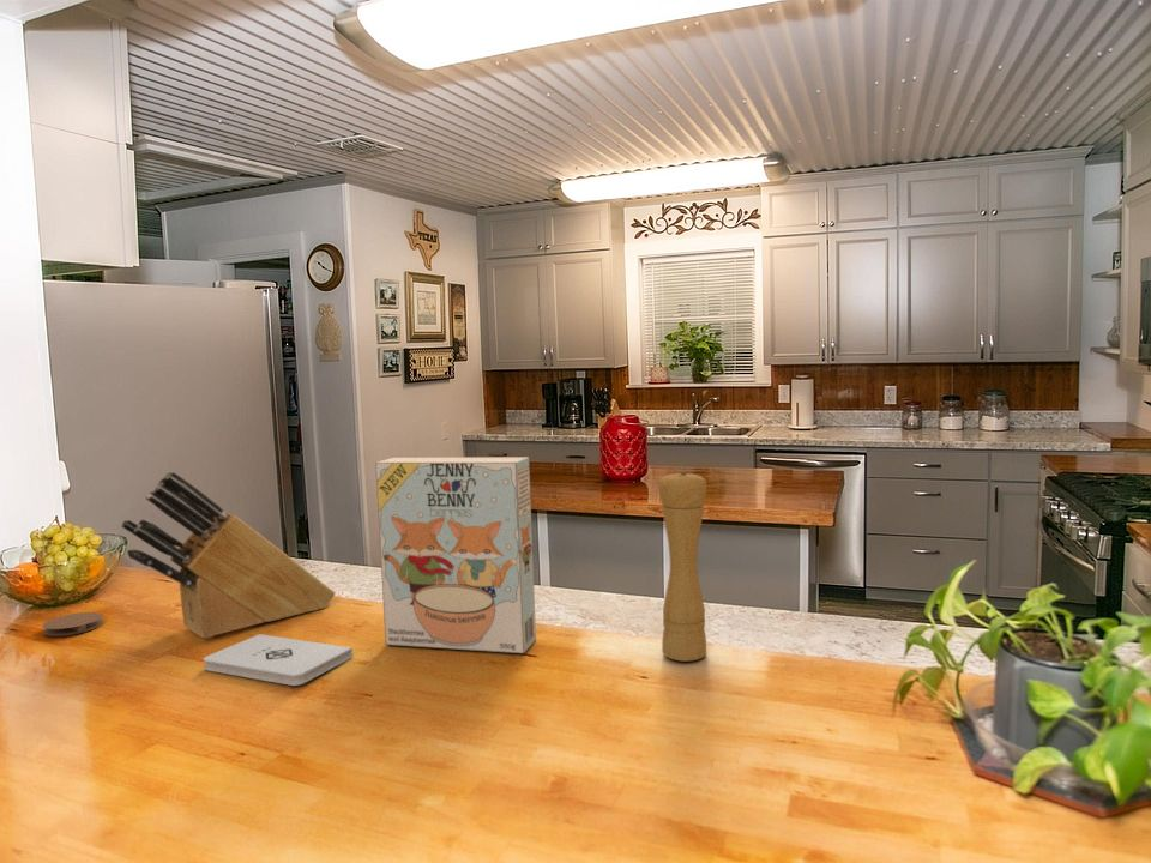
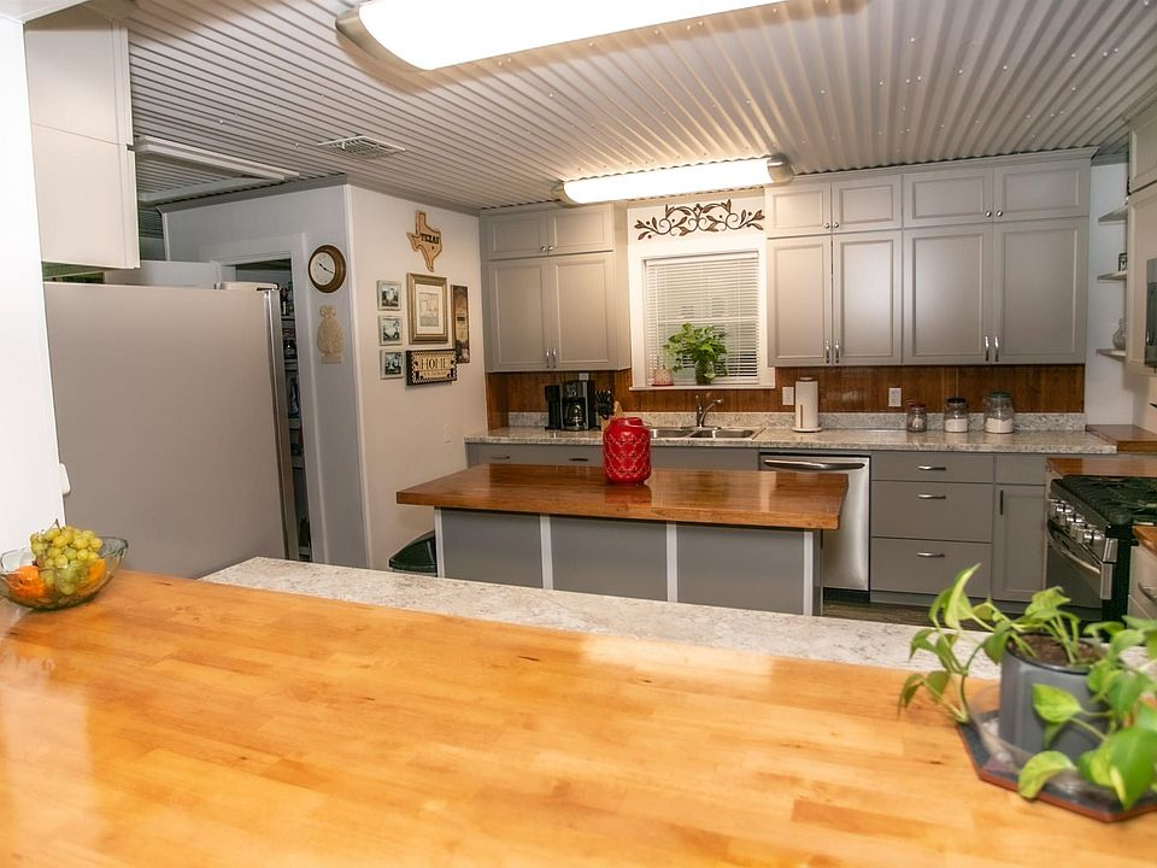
- cereal box (456, 551)
- notepad (277, 658)
- knife block (231, 543)
- pepper mill (683, 563)
- coaster (73, 623)
